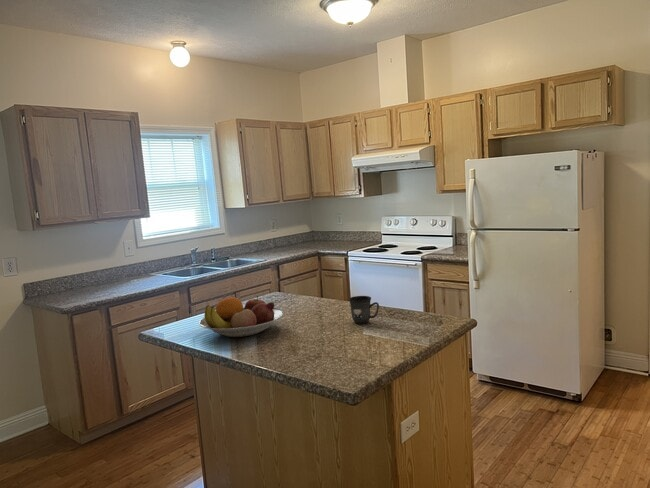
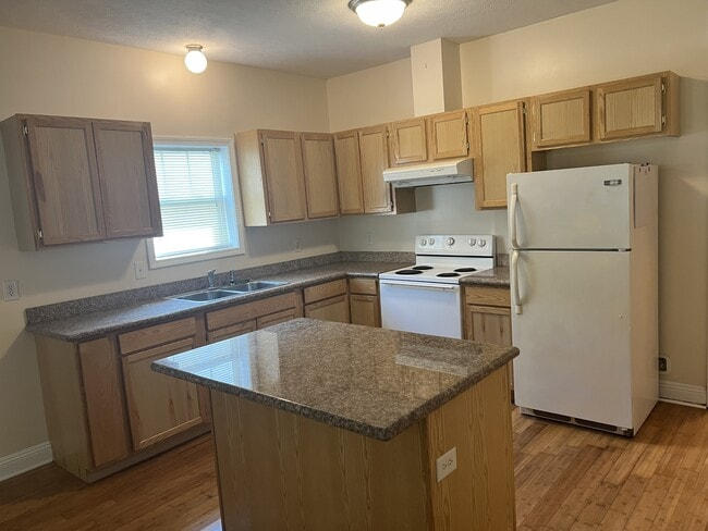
- mug (364, 310)
- fruit bowl (241, 313)
